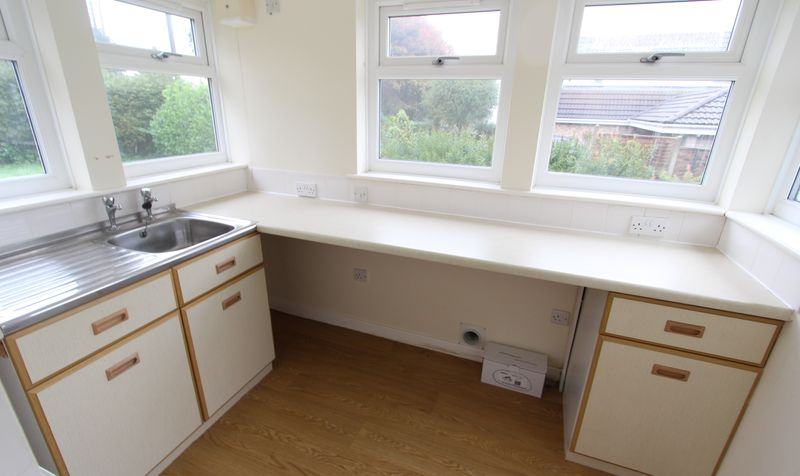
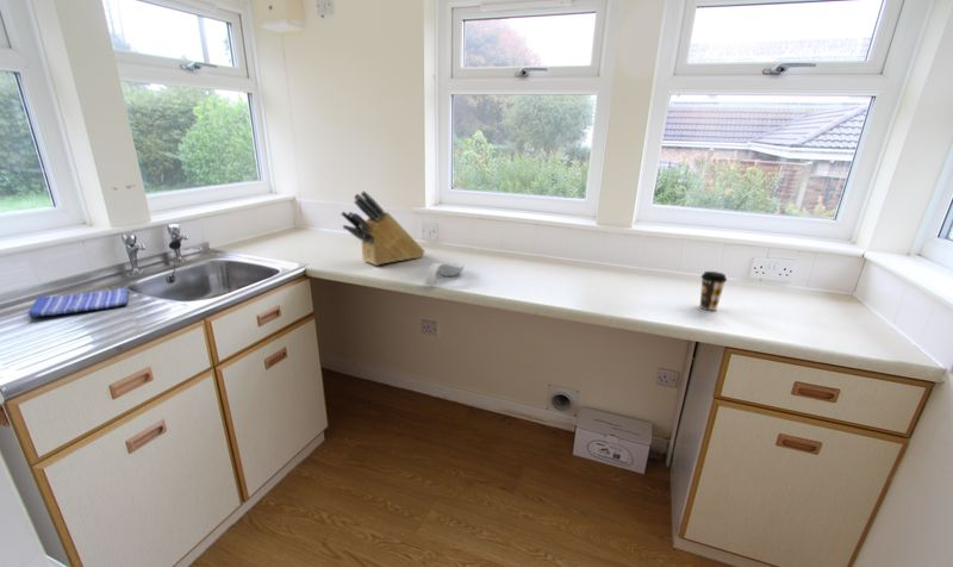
+ dish towel (81, 300)
+ coffee cup (711, 291)
+ spoon rest (443, 269)
+ knife block (384, 225)
